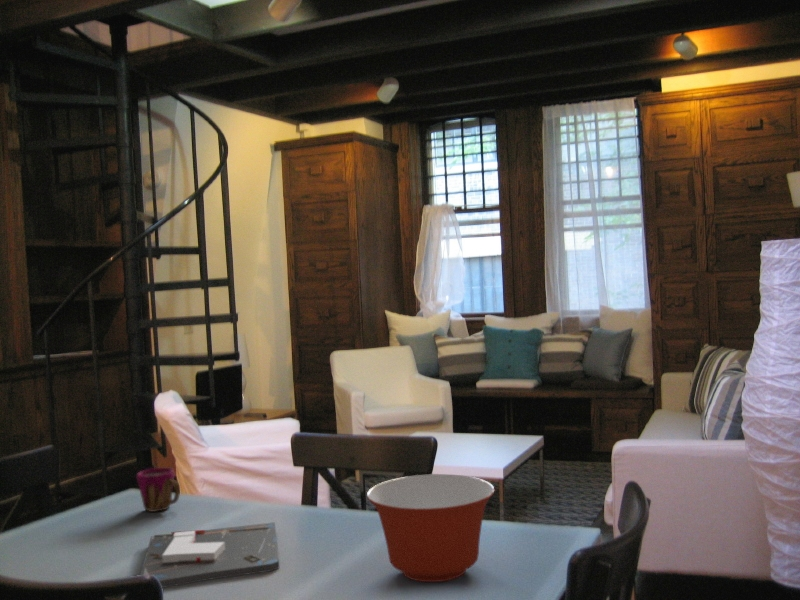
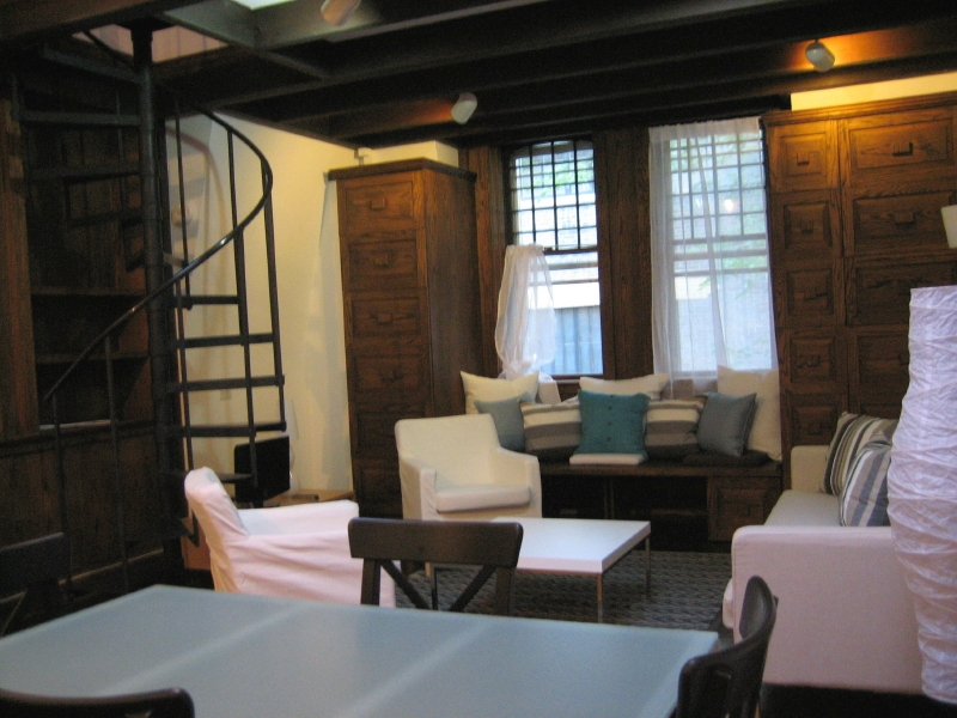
- mixing bowl (432, 530)
- board game (209, 548)
- cup (160, 490)
